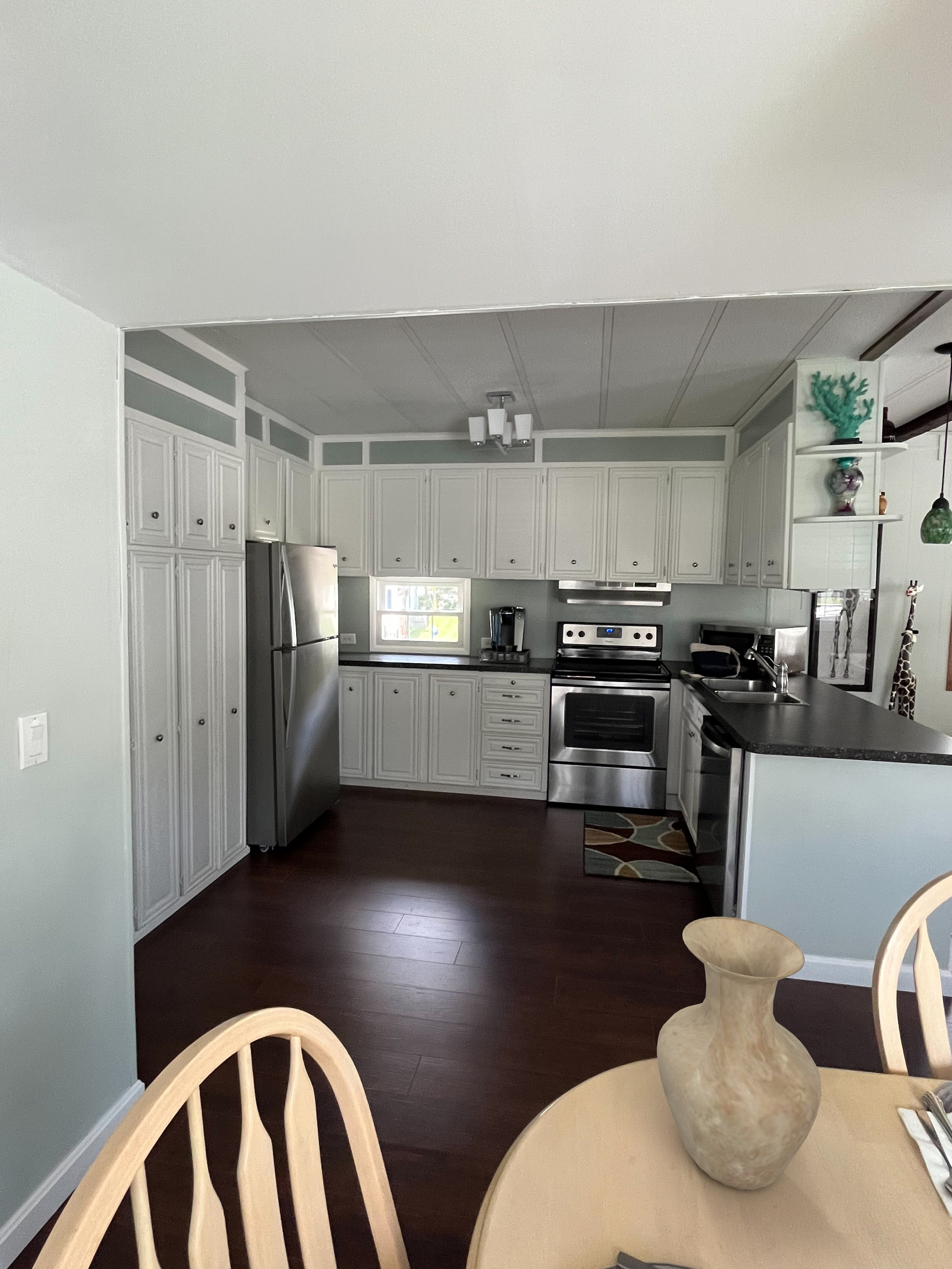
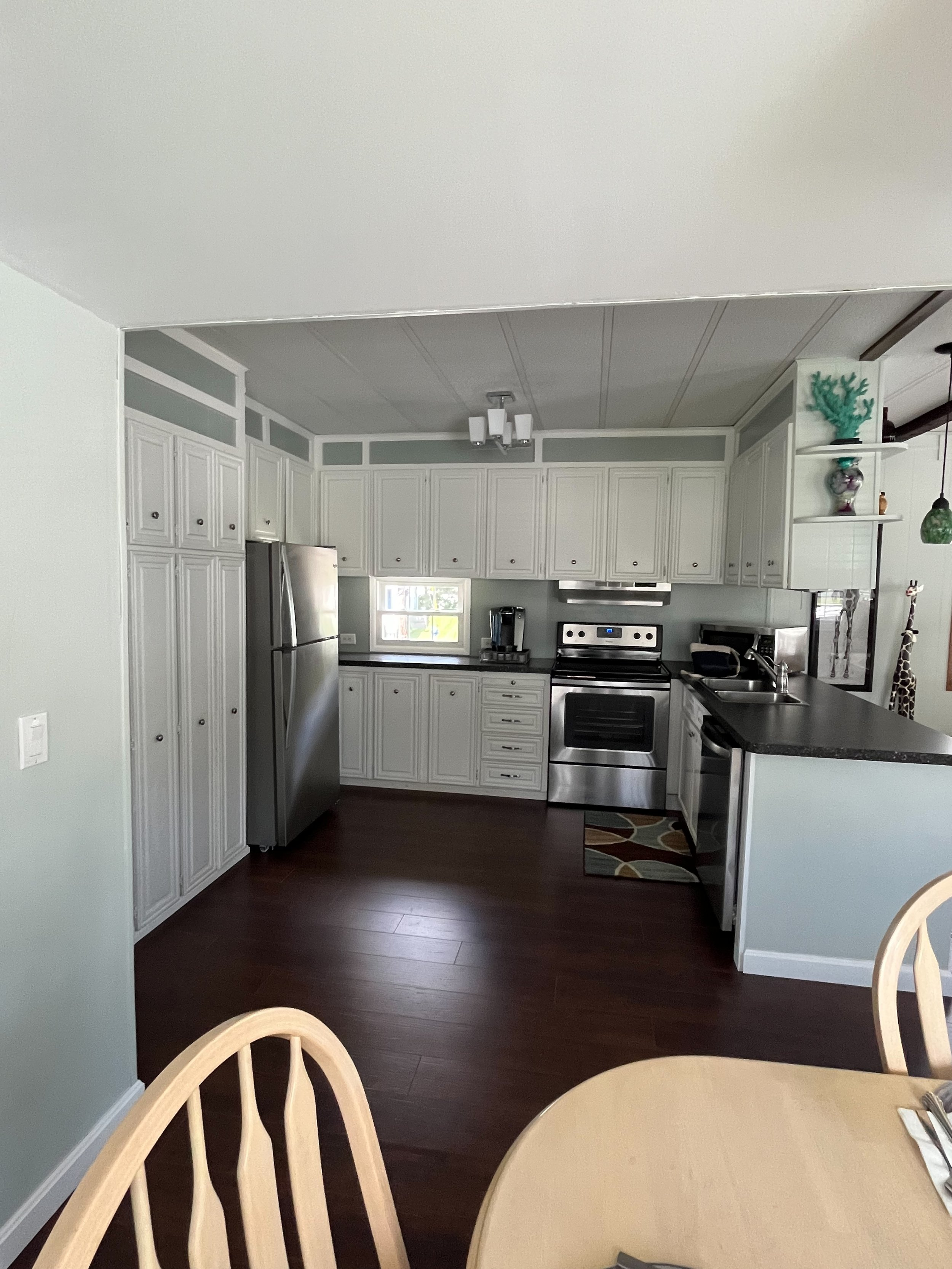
- vase (736, 1052)
